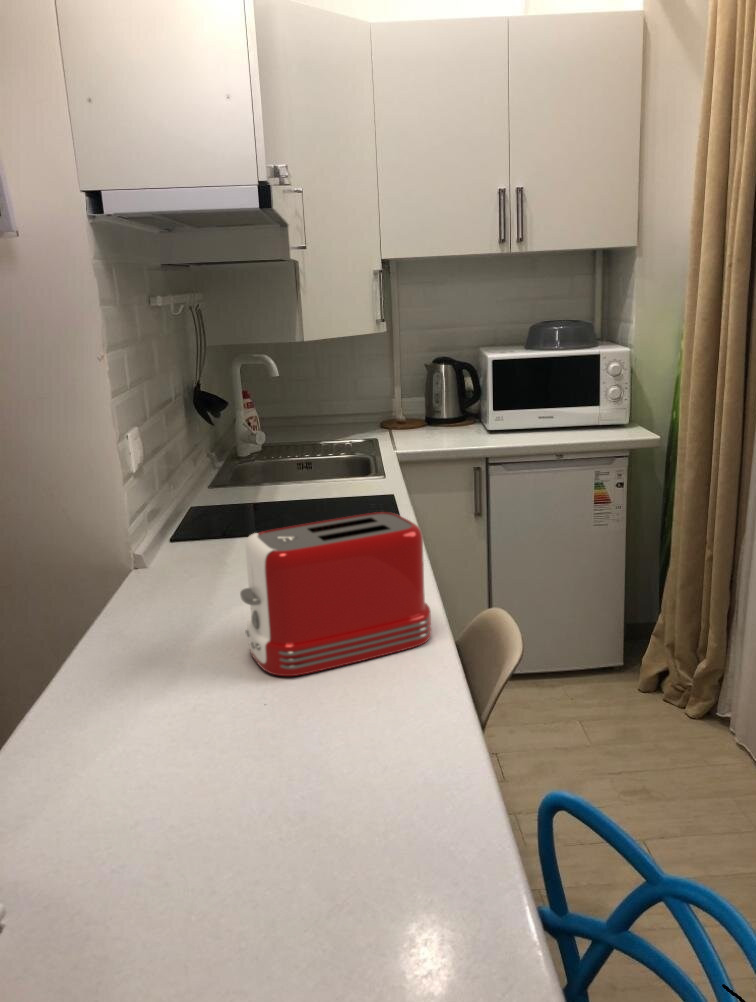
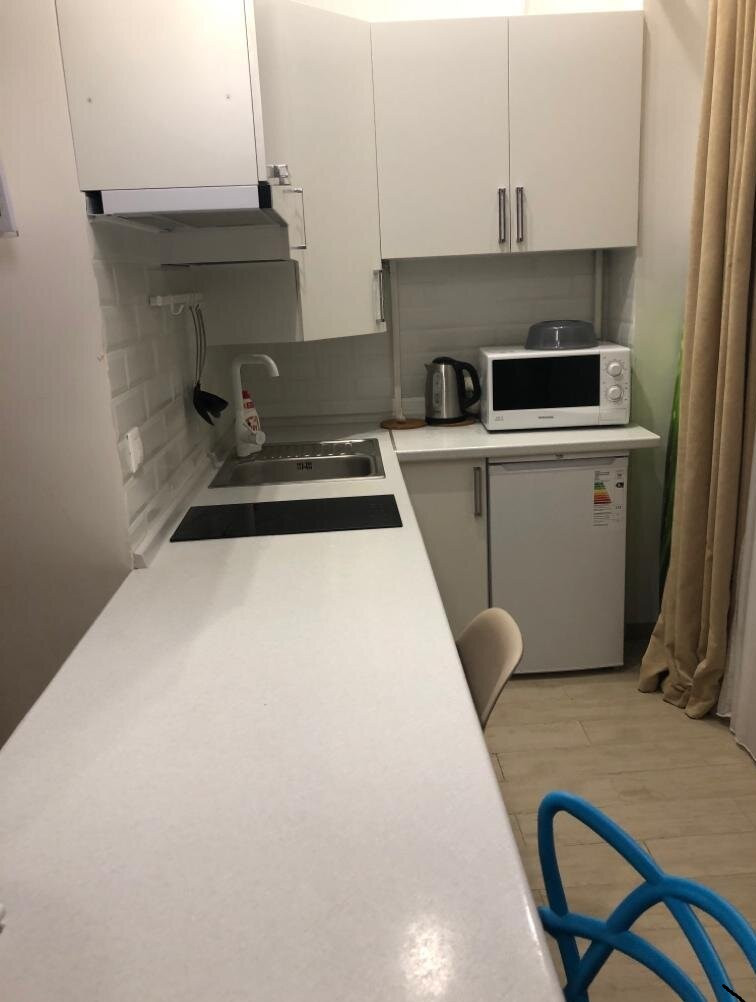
- toaster (337, 586)
